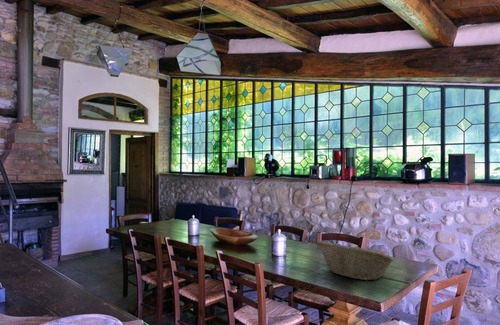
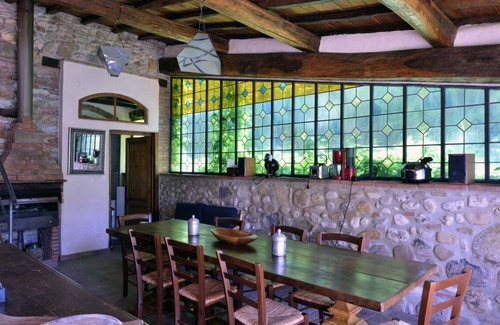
- fruit basket (353, 256)
